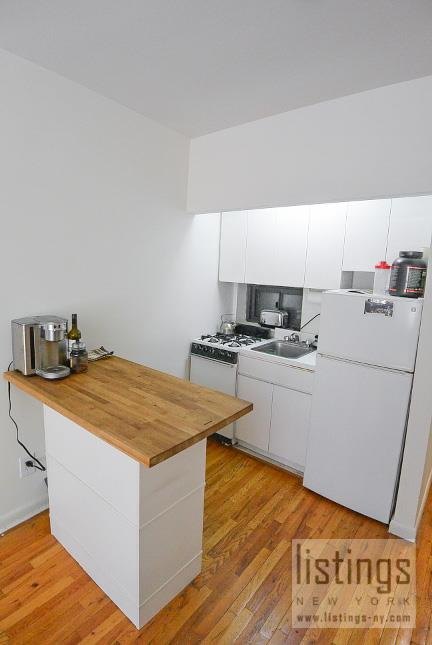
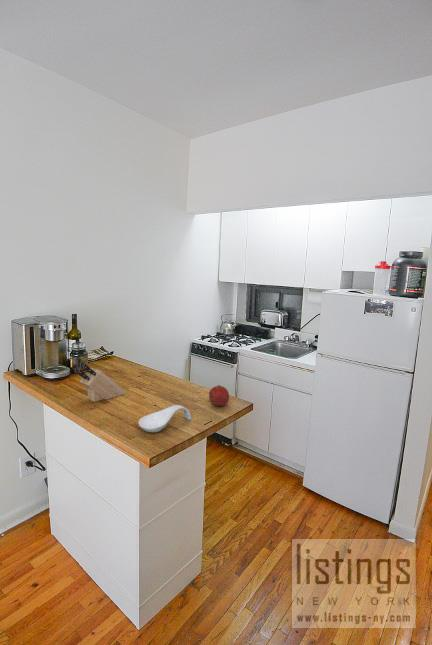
+ knife block (100, 378)
+ spoon rest (165, 417)
+ fruit (218, 395)
